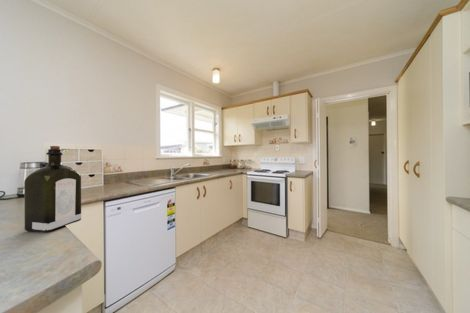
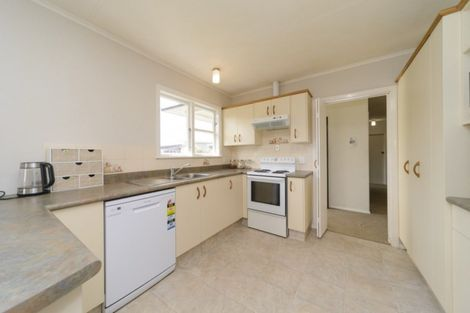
- liquor (55, 185)
